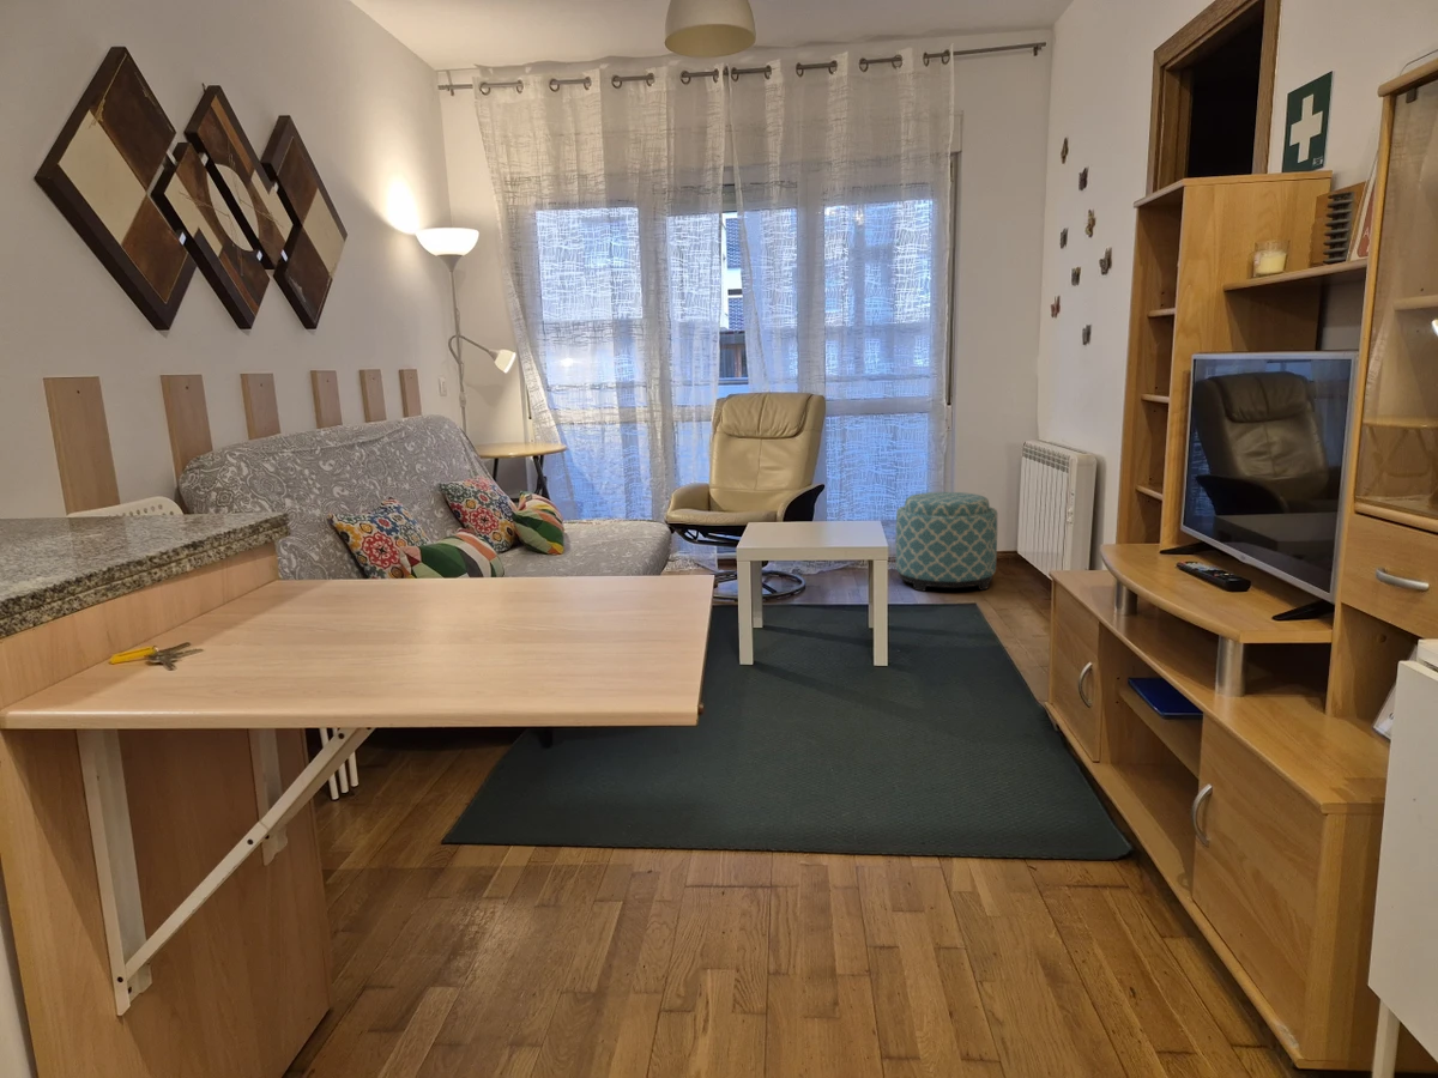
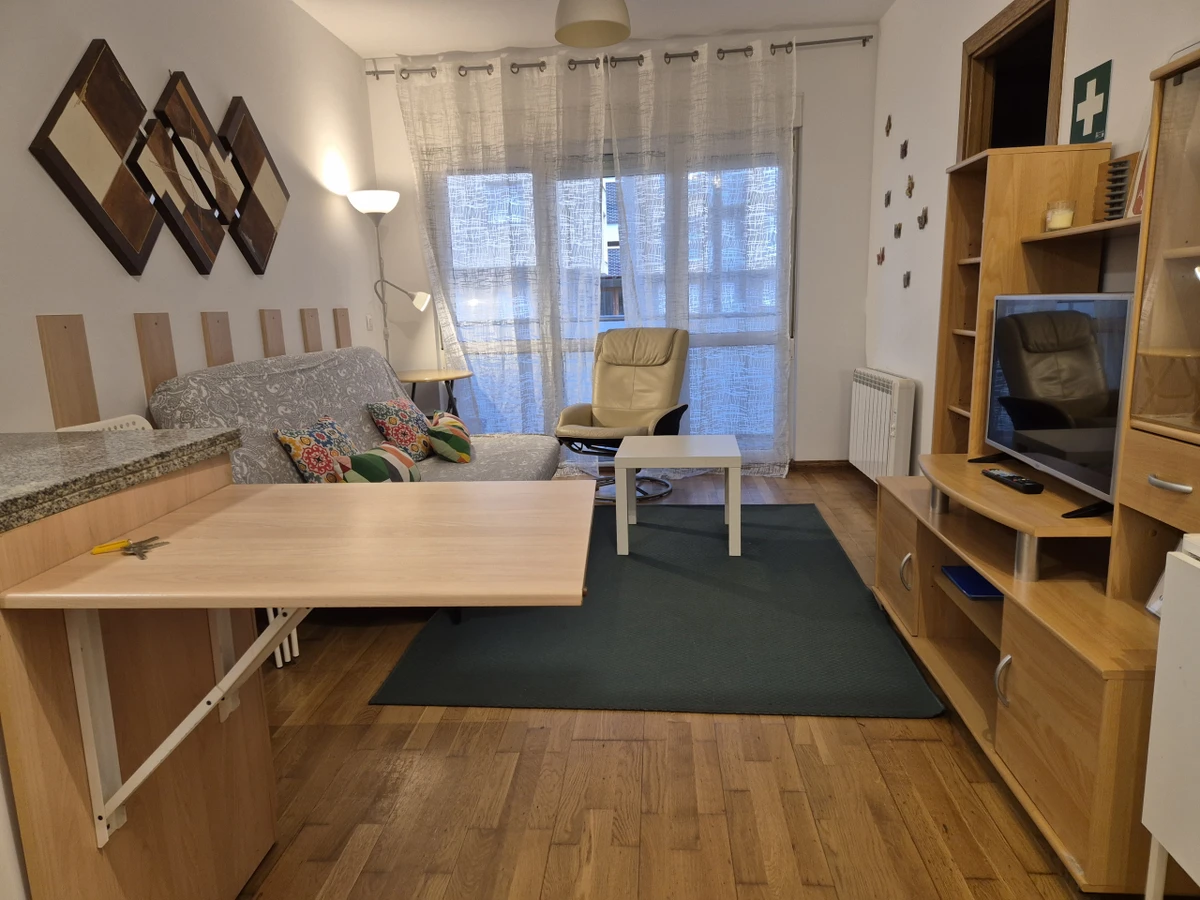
- ottoman (945, 539)
